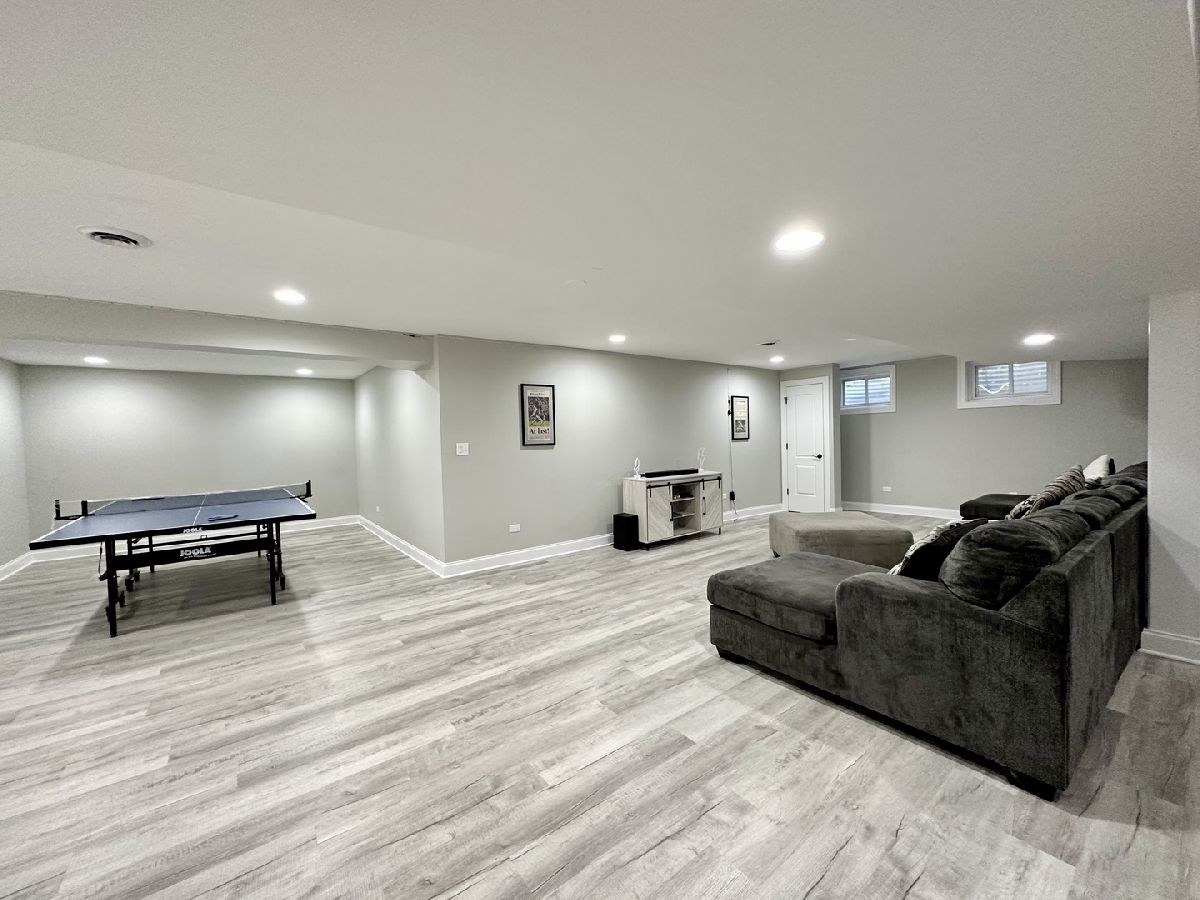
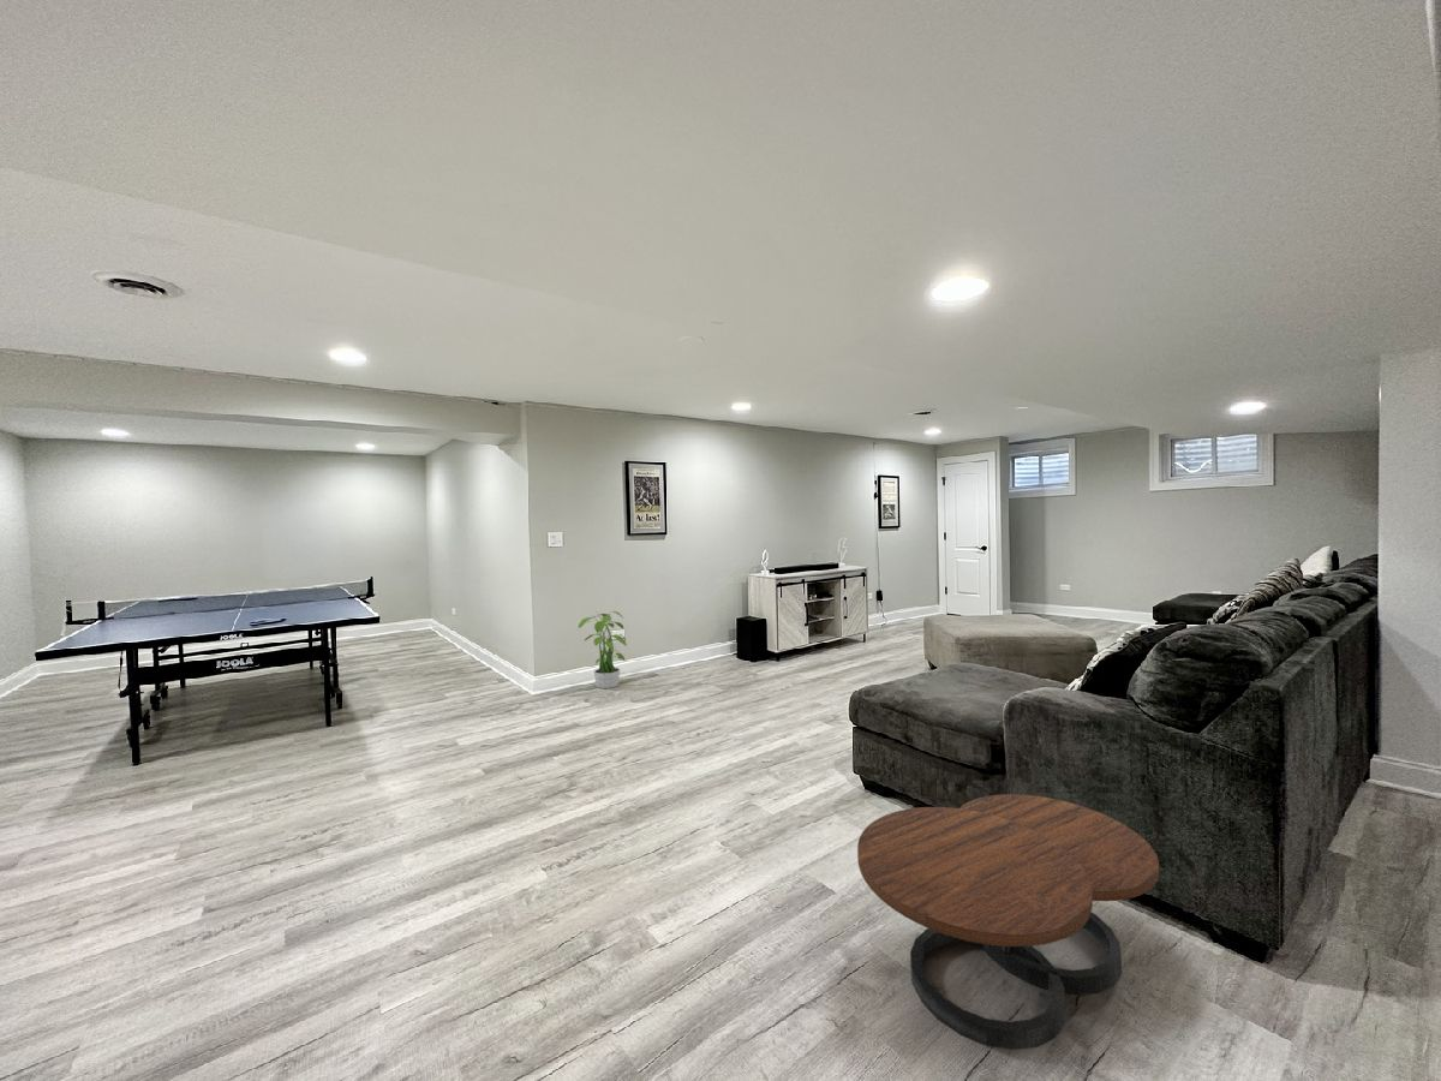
+ potted plant (603, 649)
+ coffee table (1009, 901)
